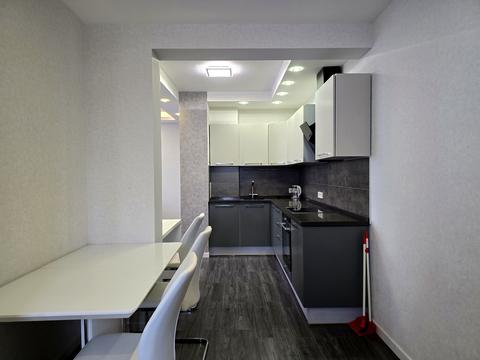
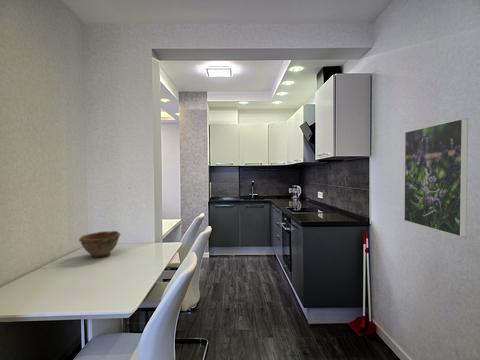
+ bowl (100, 244)
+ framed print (431, 177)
